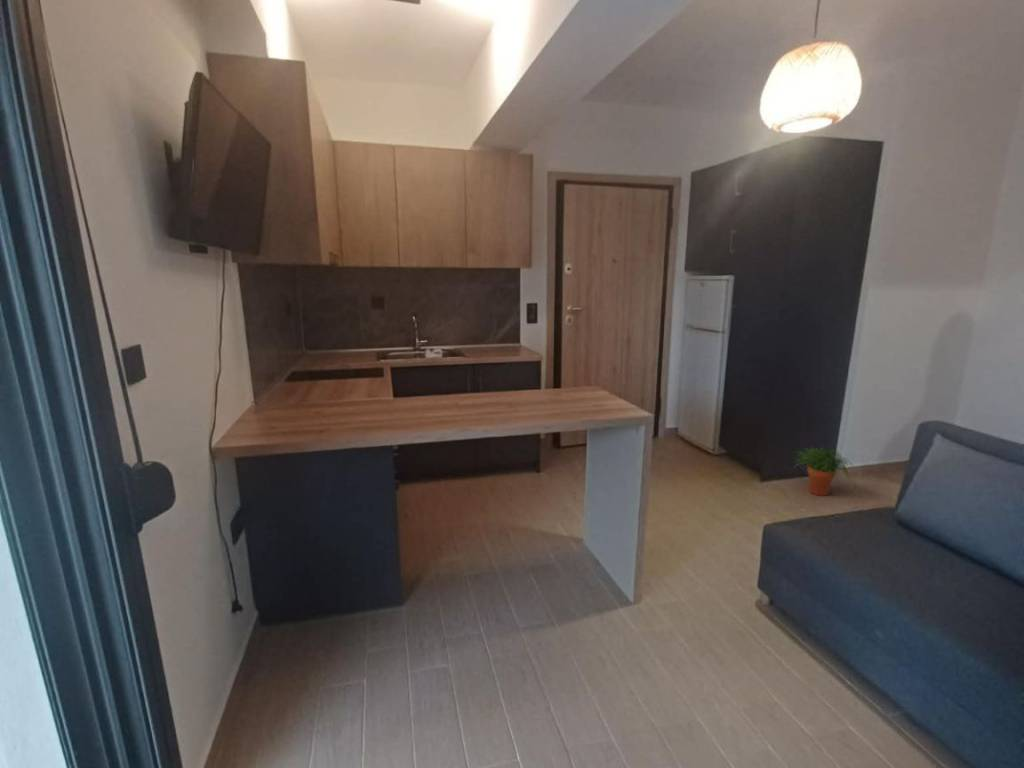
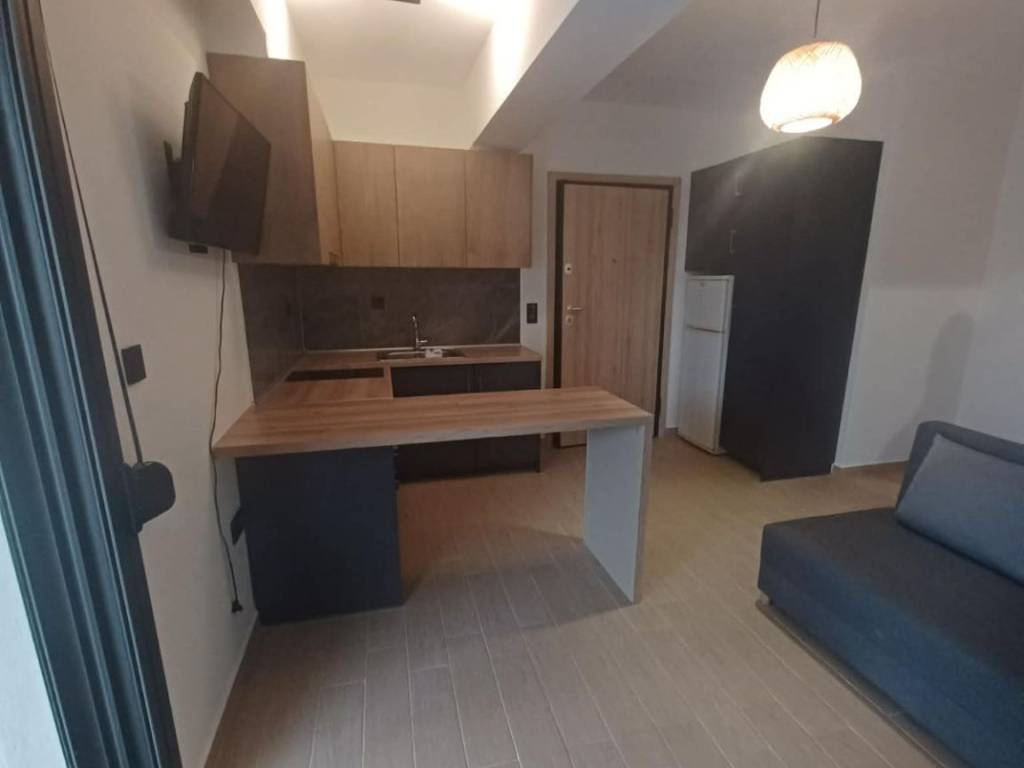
- potted plant (822, 471)
